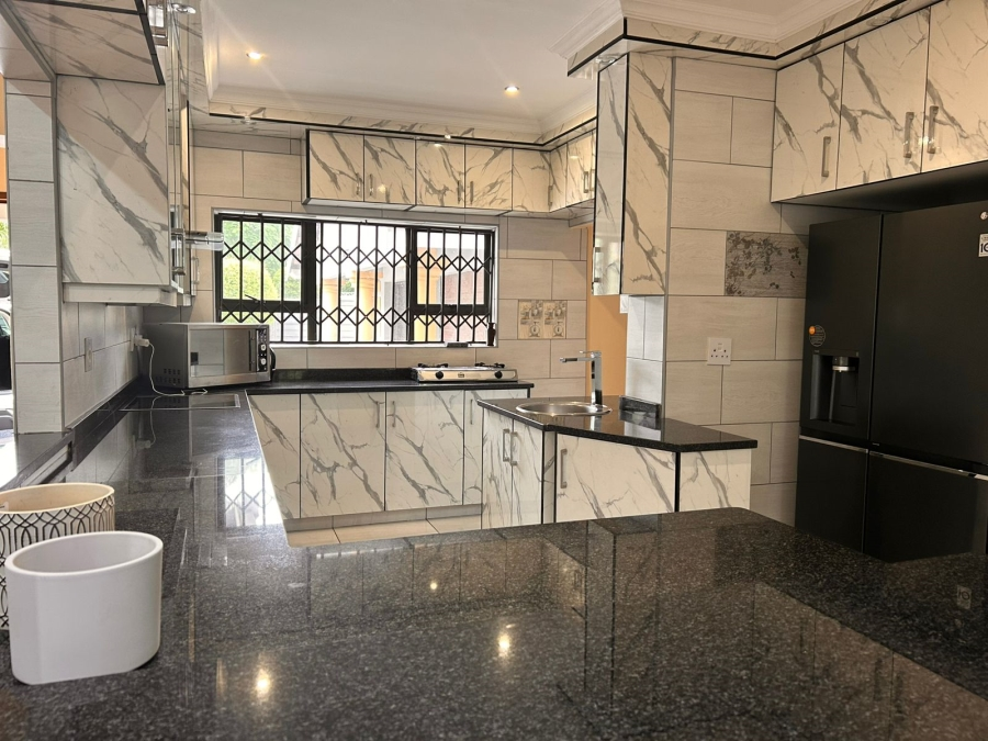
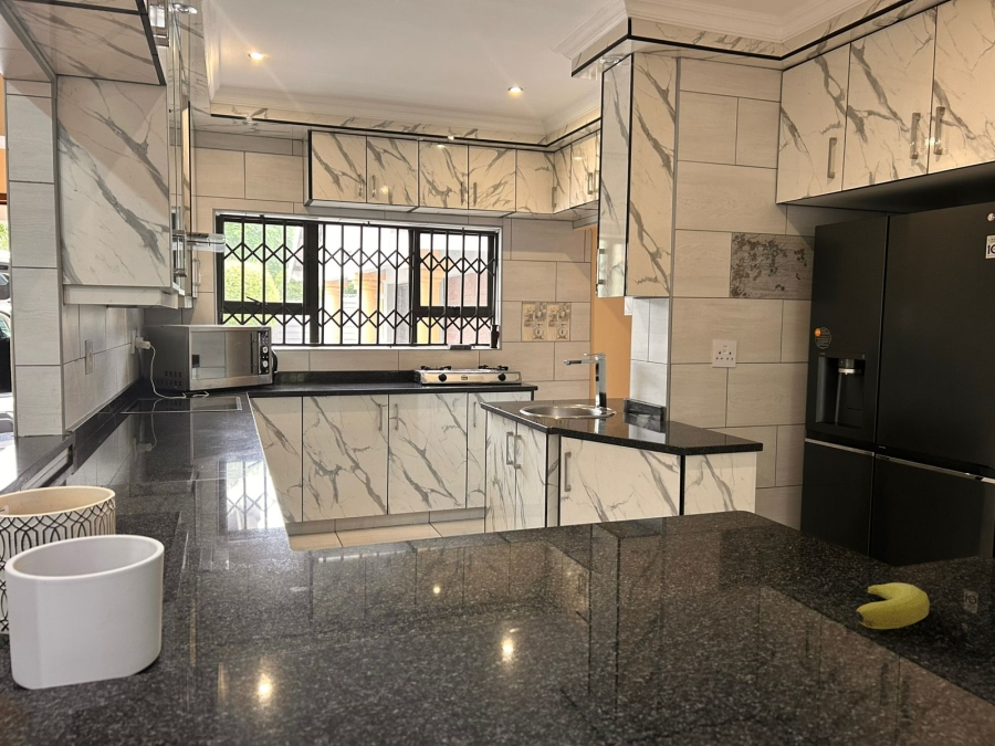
+ banana (892, 601)
